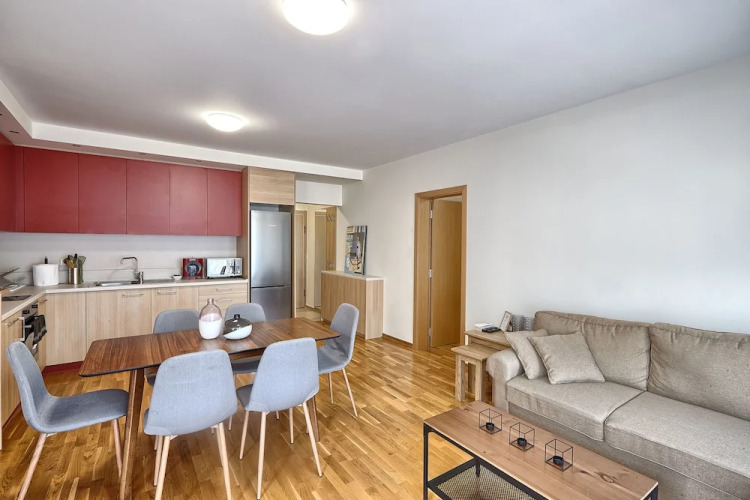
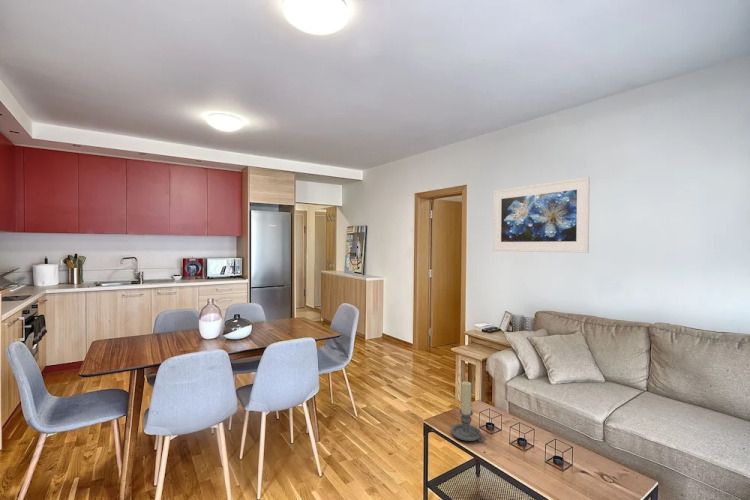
+ candle holder (468, 409)
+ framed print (535, 218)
